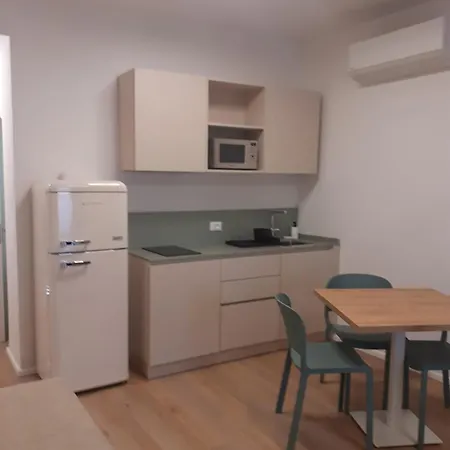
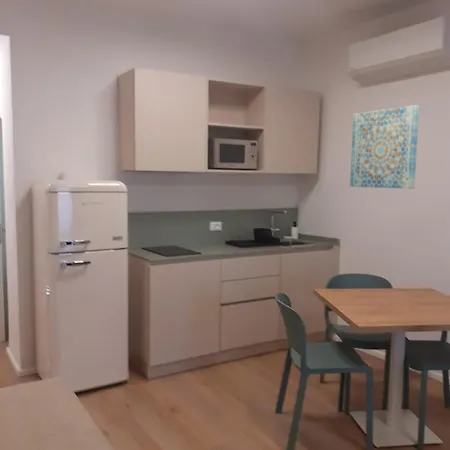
+ wall art (382, 149)
